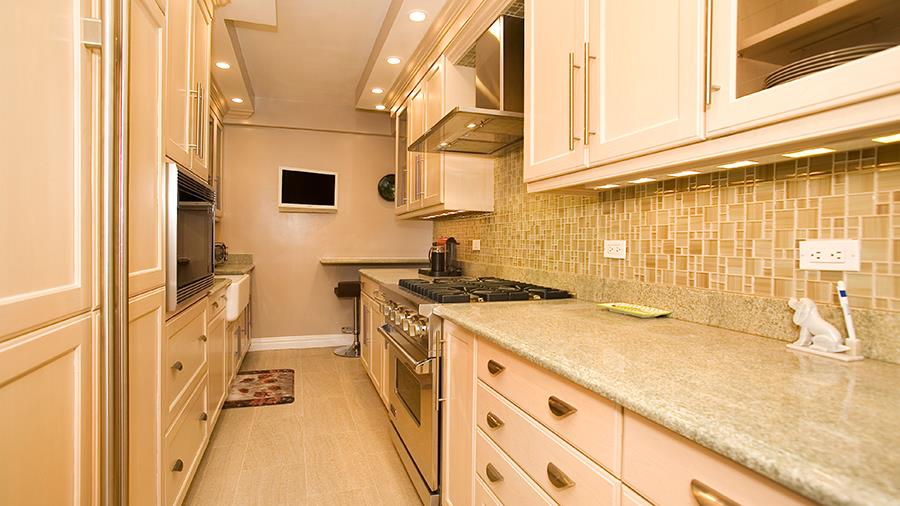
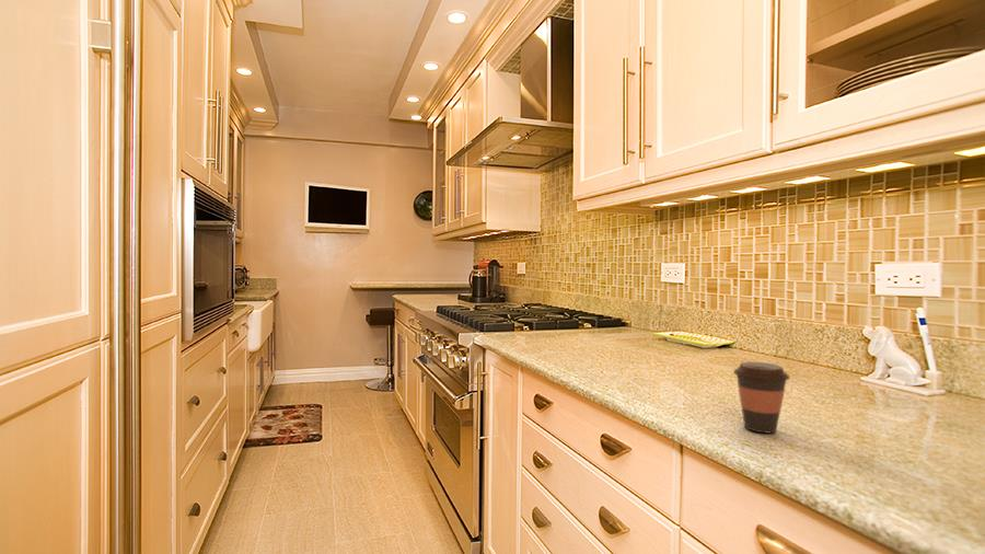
+ coffee cup (760, 396)
